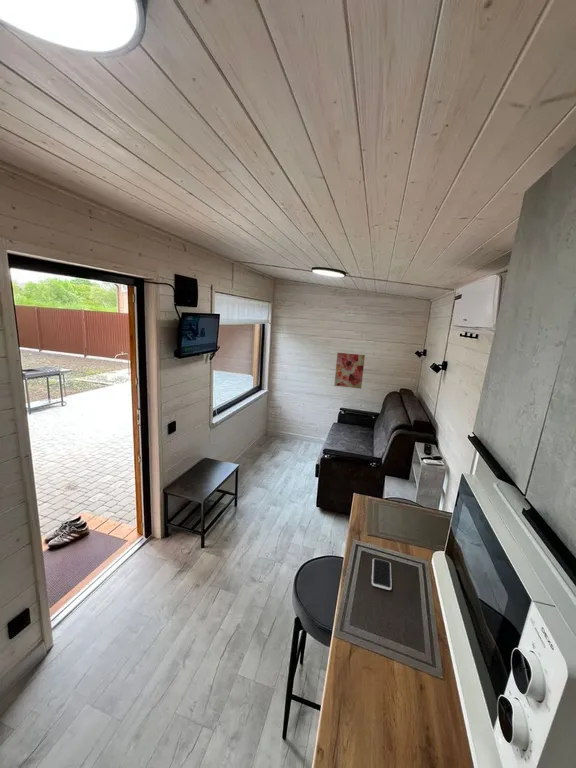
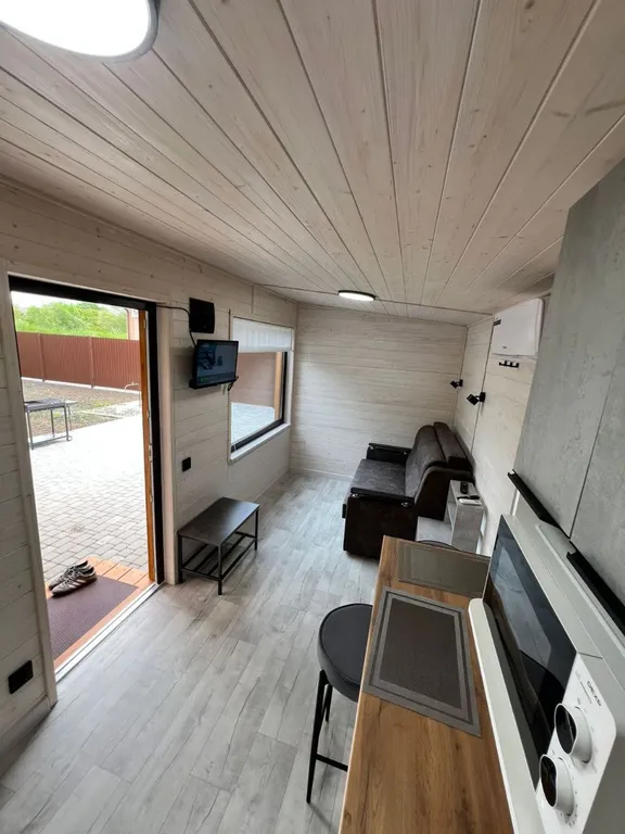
- wall art (349, 370)
- smartphone (381, 573)
